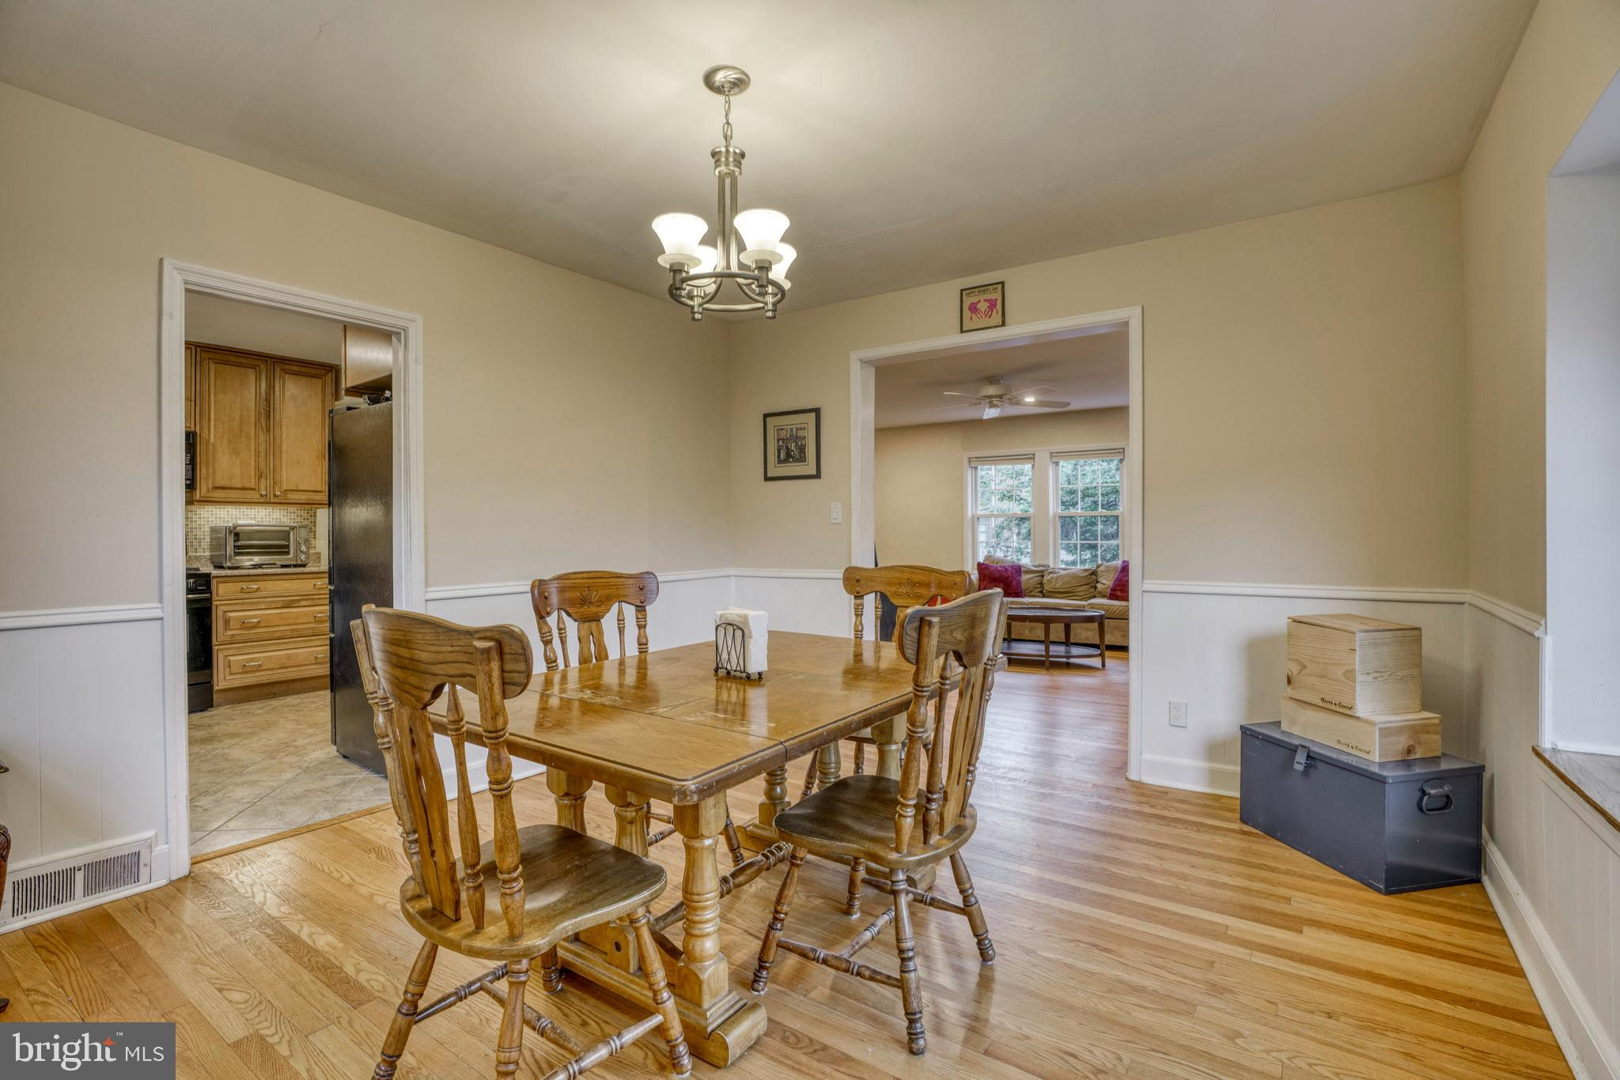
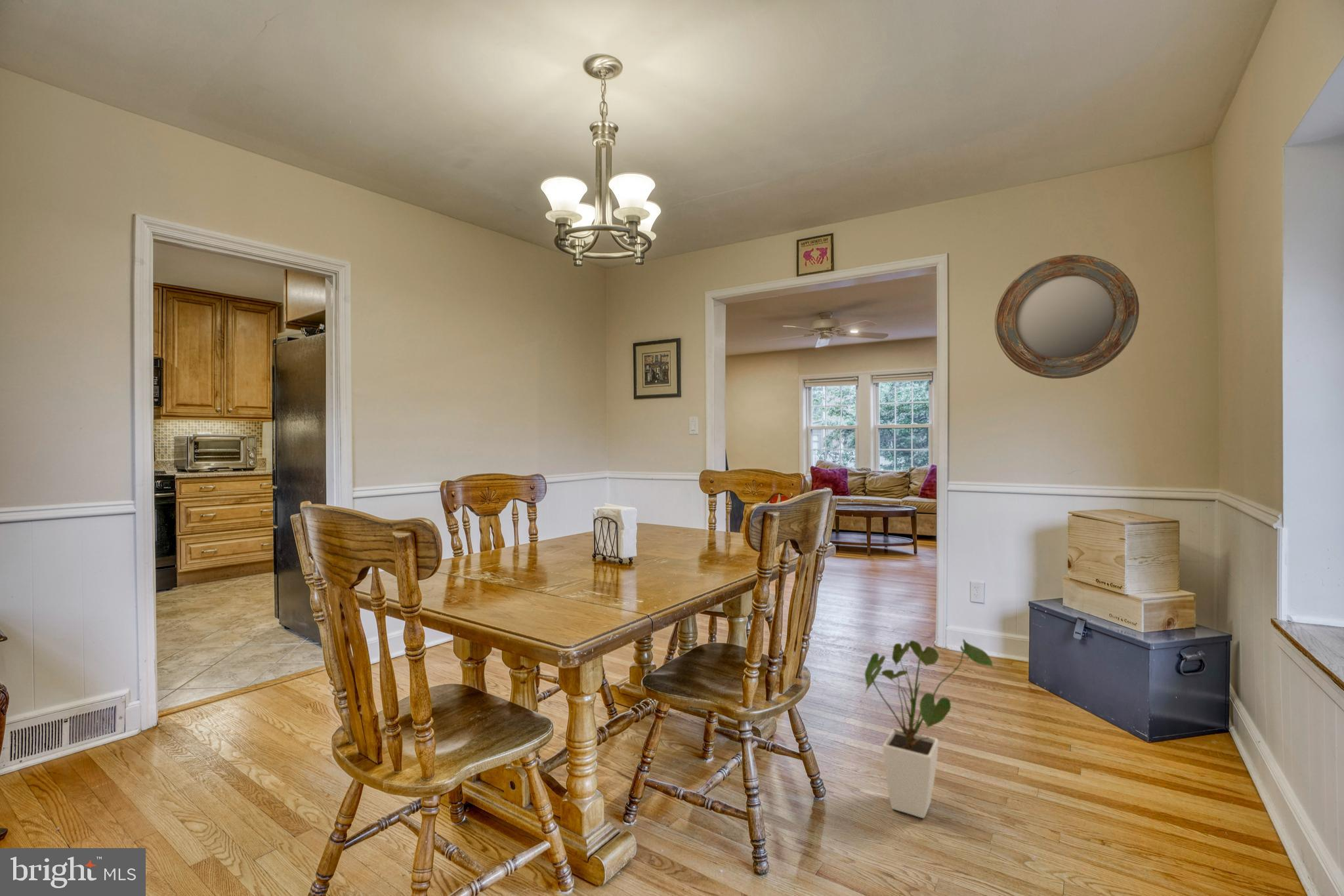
+ house plant (927, 727)
+ home mirror (1062, 317)
